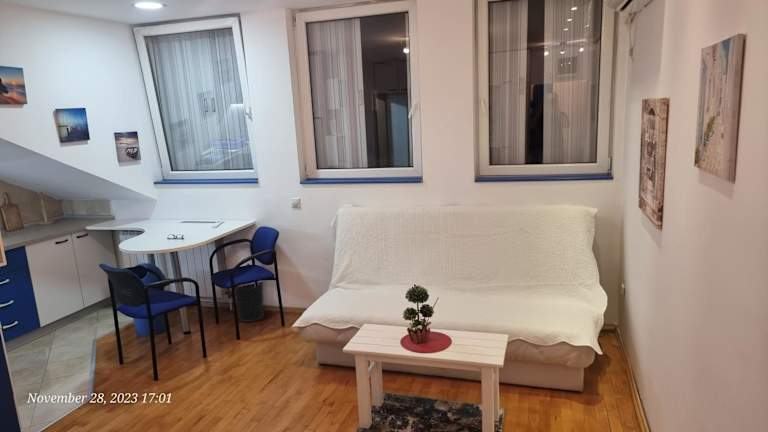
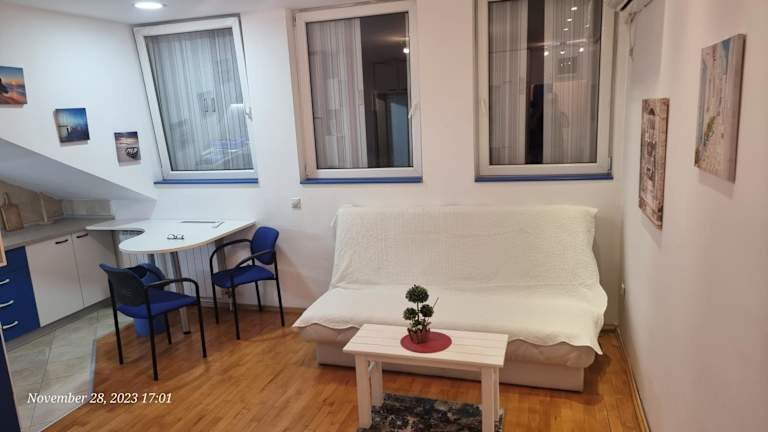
- wastebasket (249, 300)
